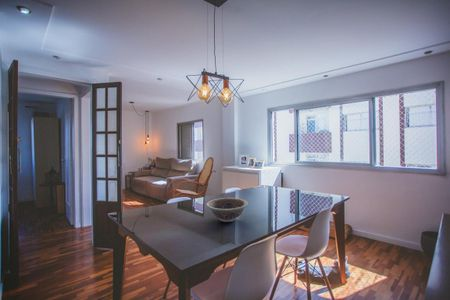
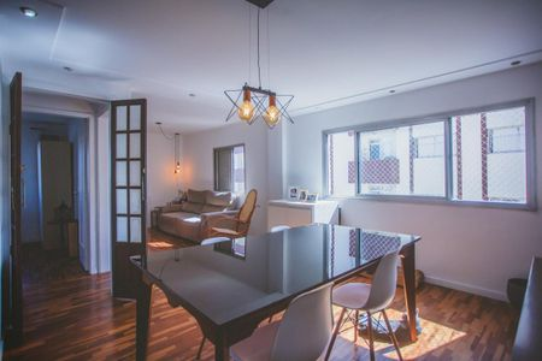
- decorative bowl (227, 210)
